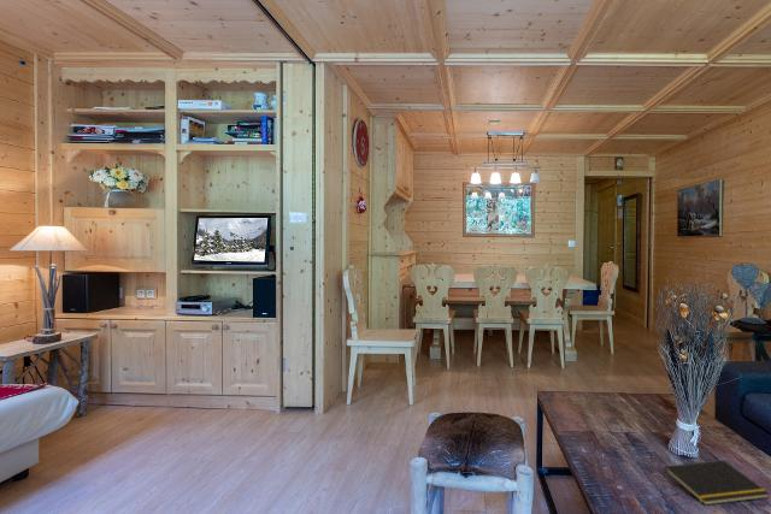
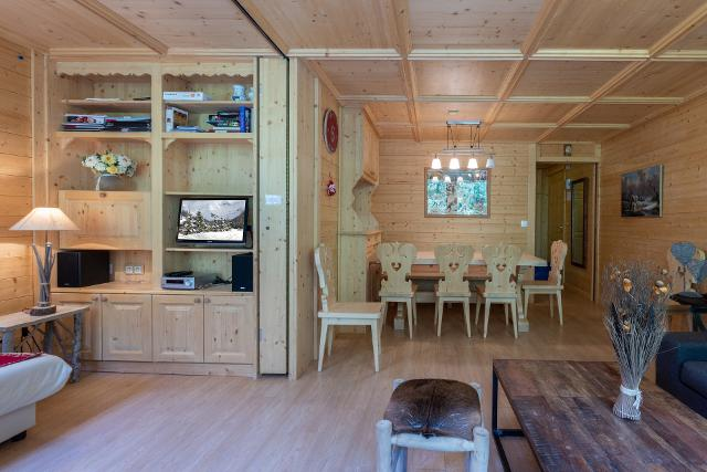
- notepad (714, 480)
